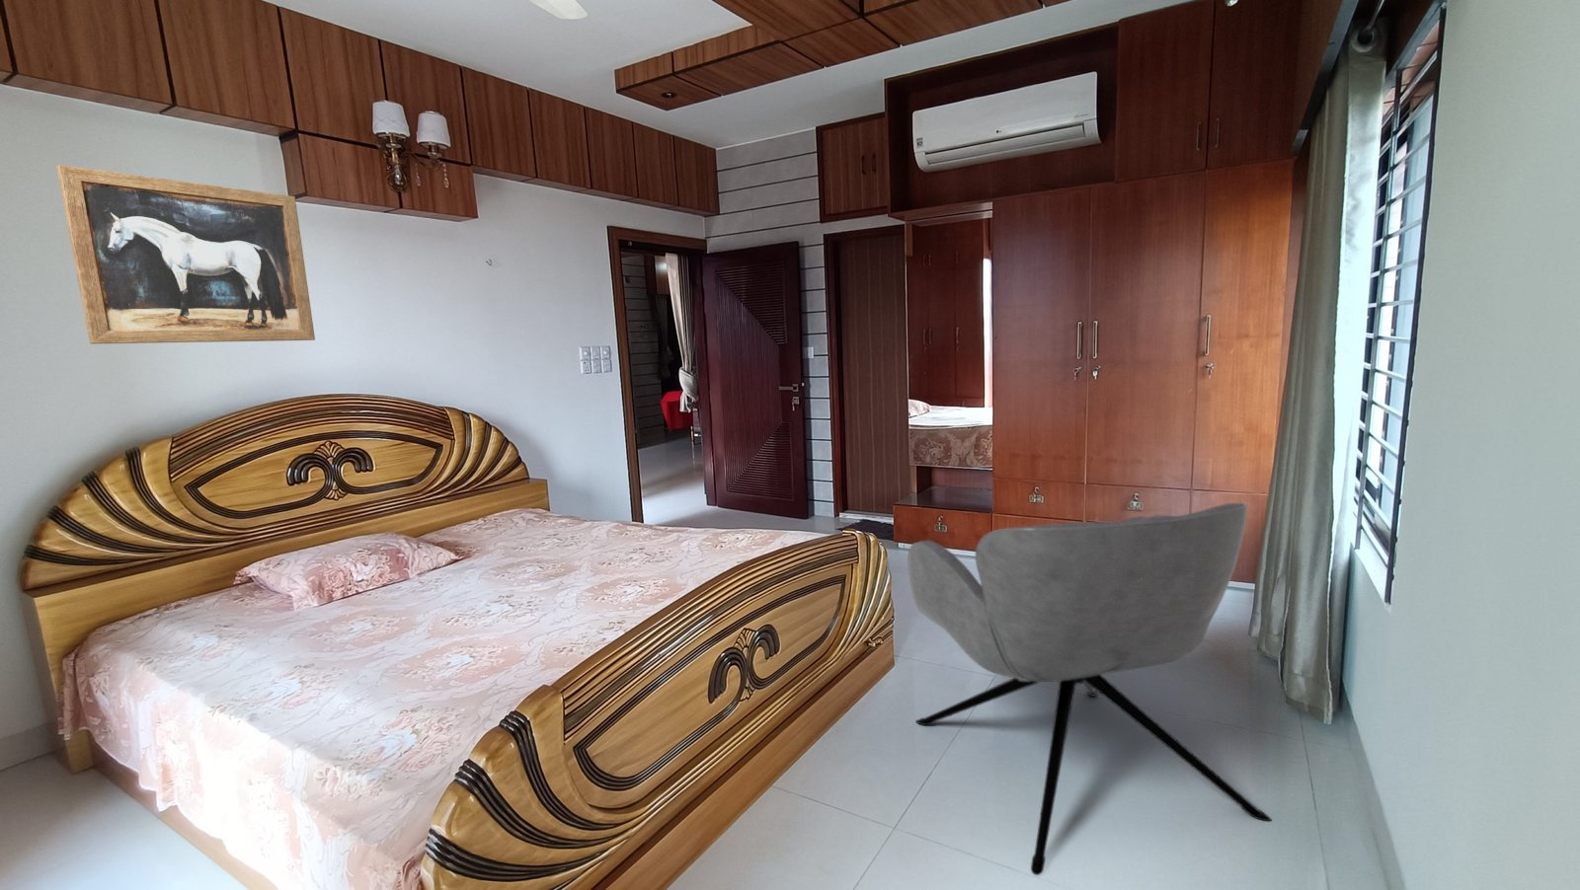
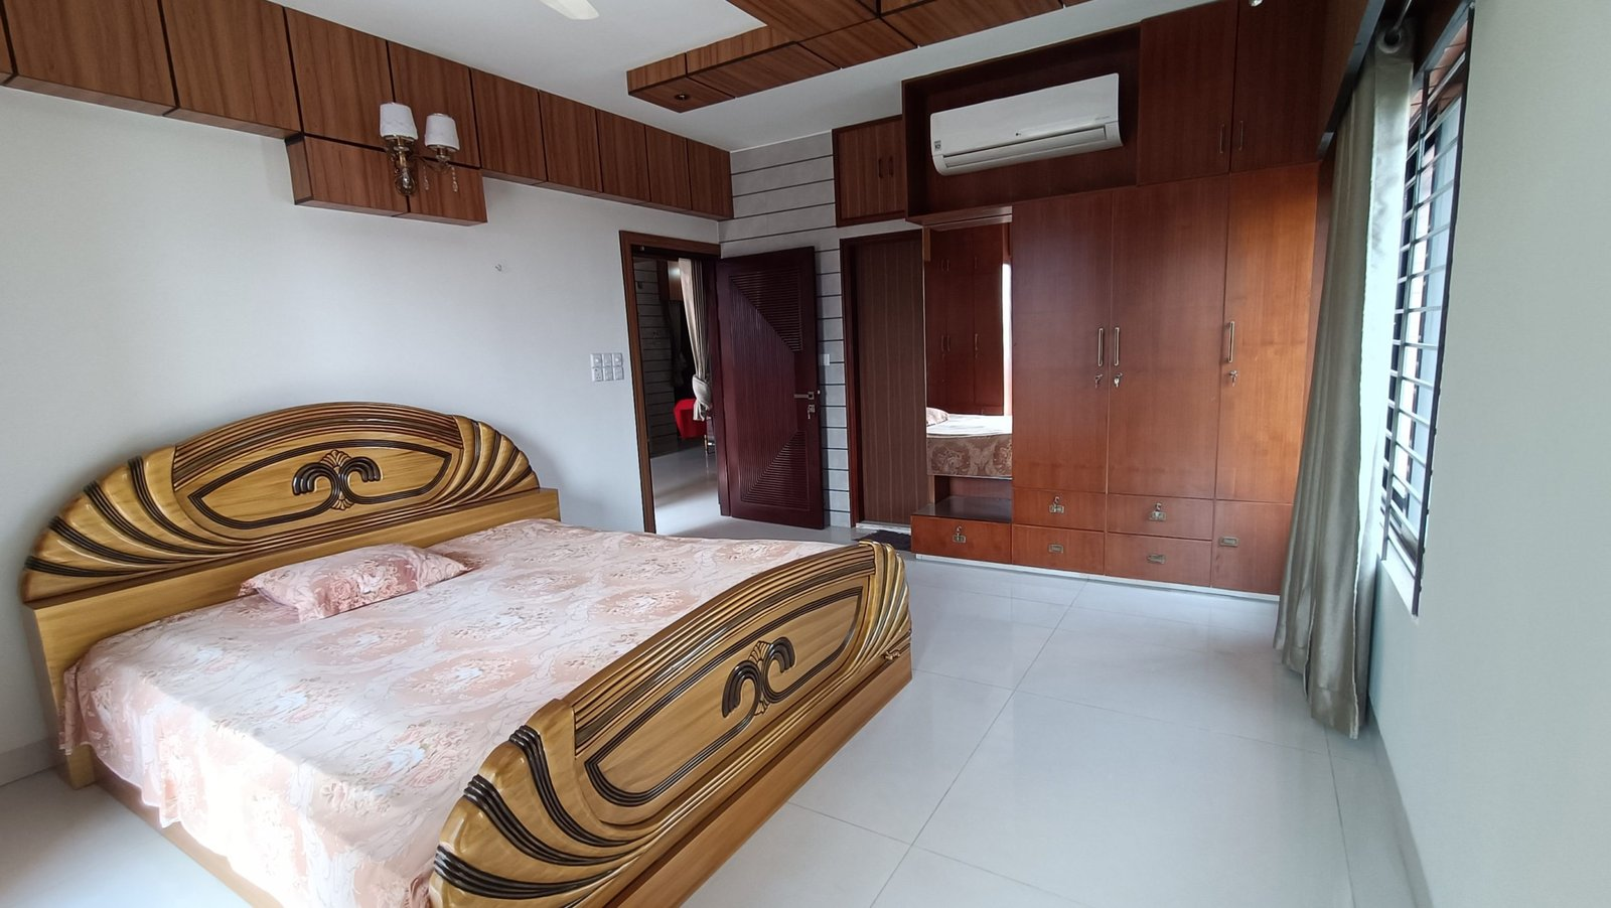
- wall art (202, 263)
- armchair (1070, 629)
